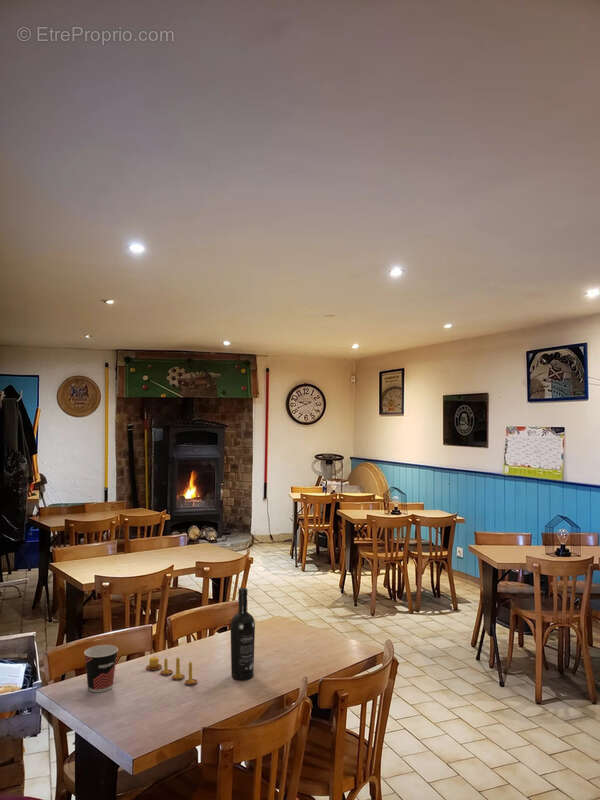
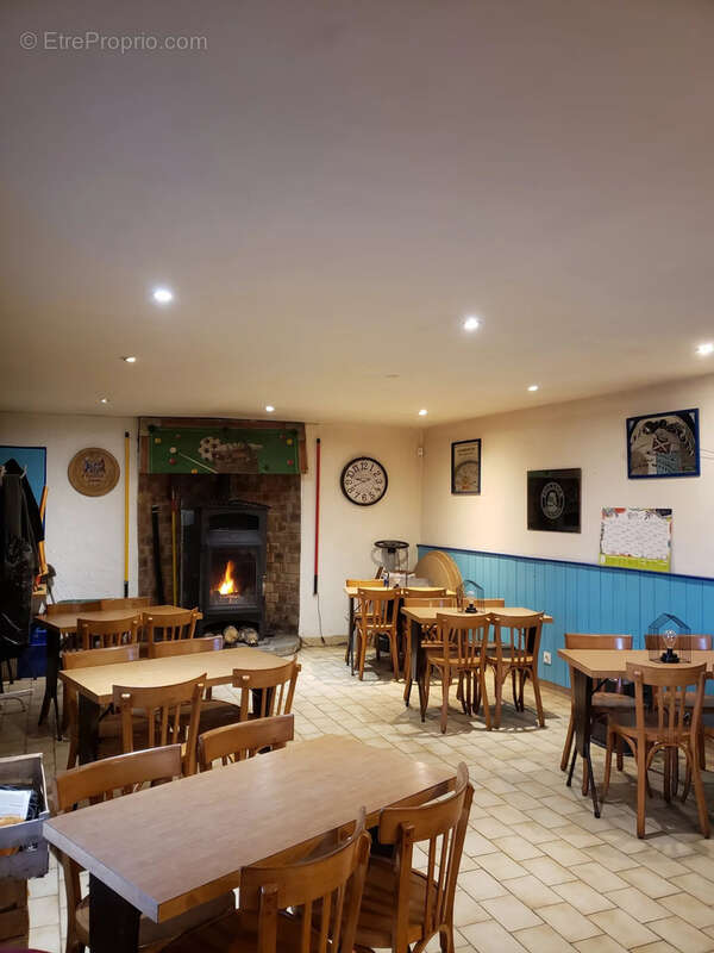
- wine bottle (242, 632)
- cup (100, 668)
- candle (167, 663)
